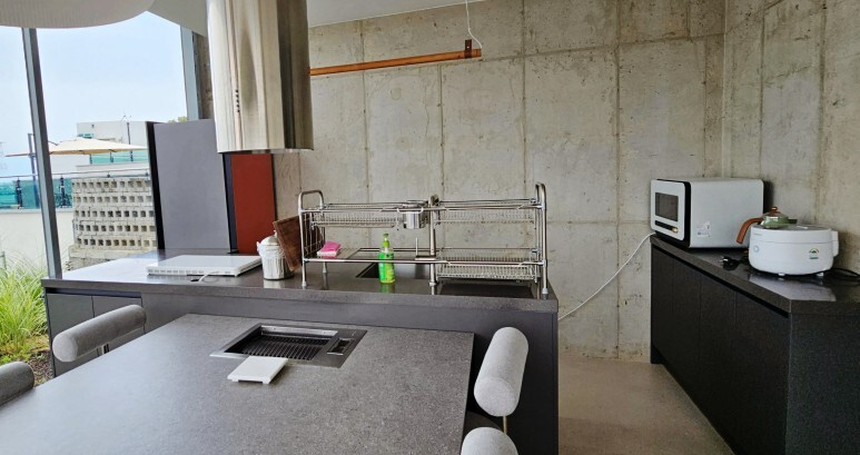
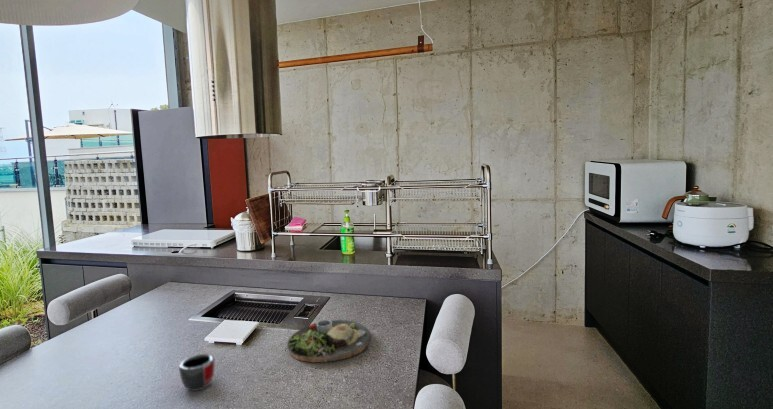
+ dinner plate (328, 333)
+ mug (201, 370)
